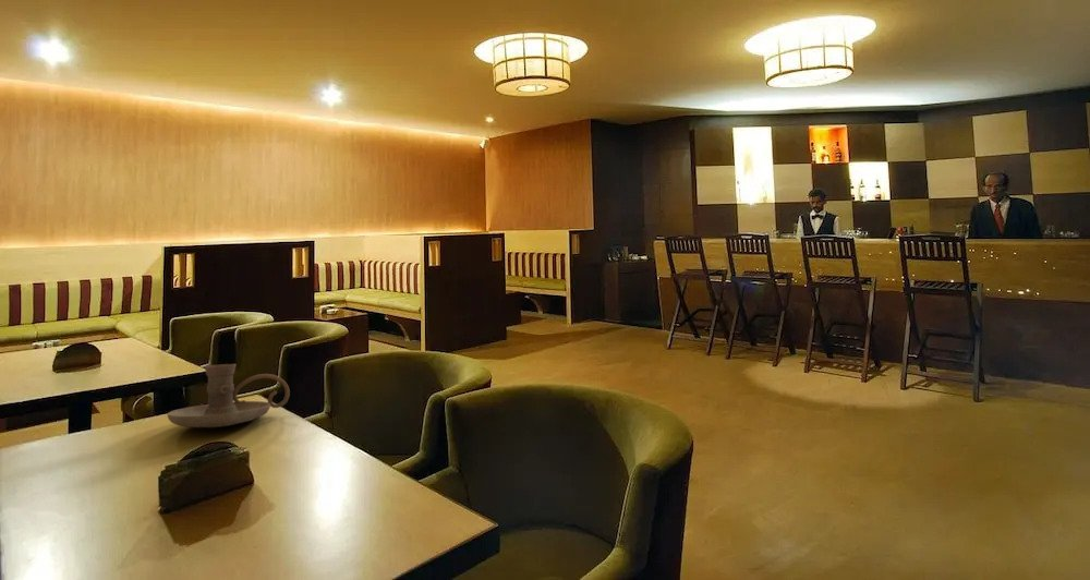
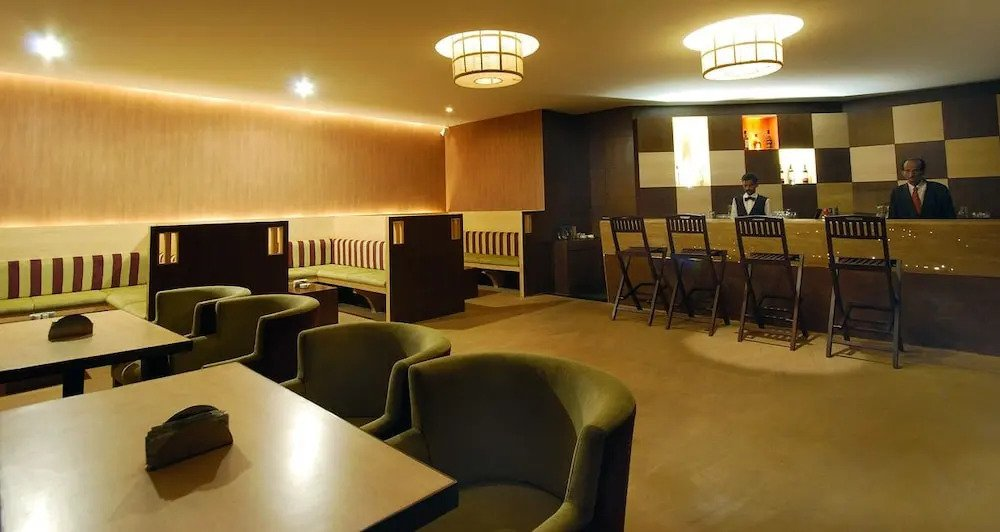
- candle holder (232, 392)
